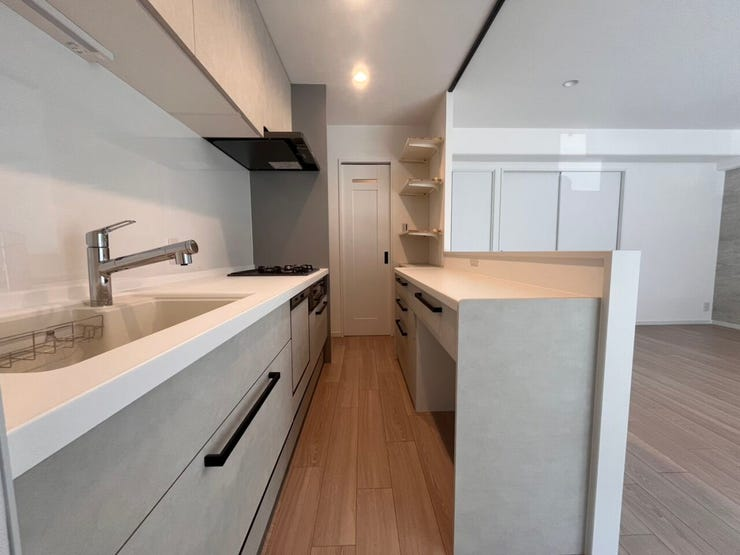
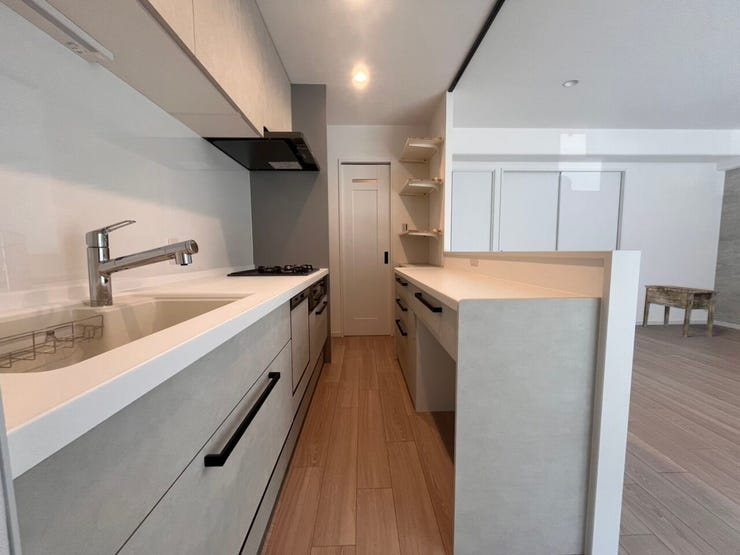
+ side table (676, 307)
